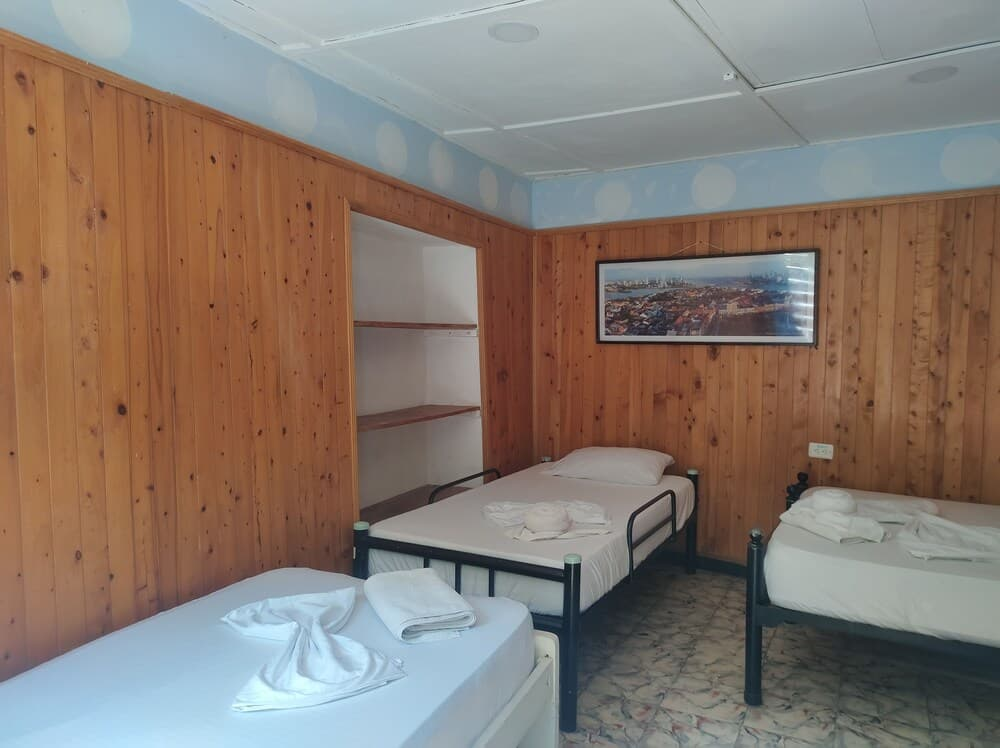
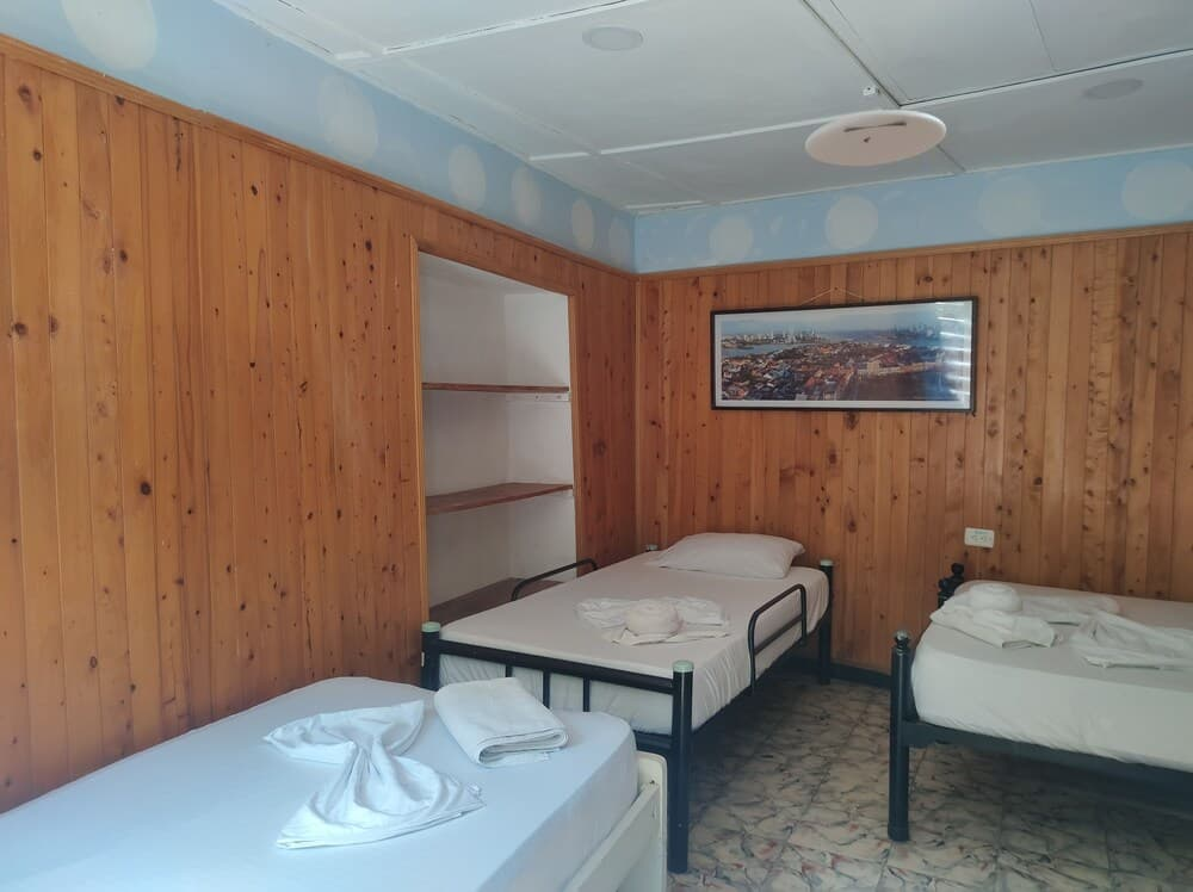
+ ceiling light (873, 140)
